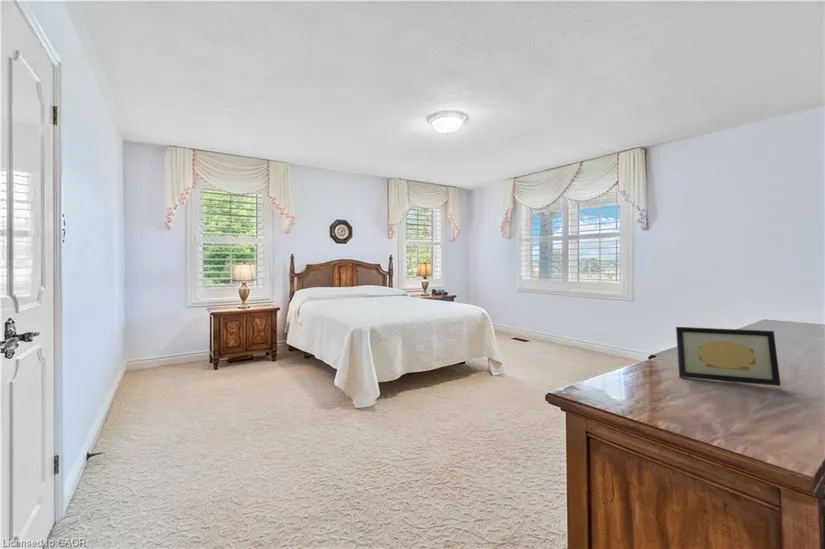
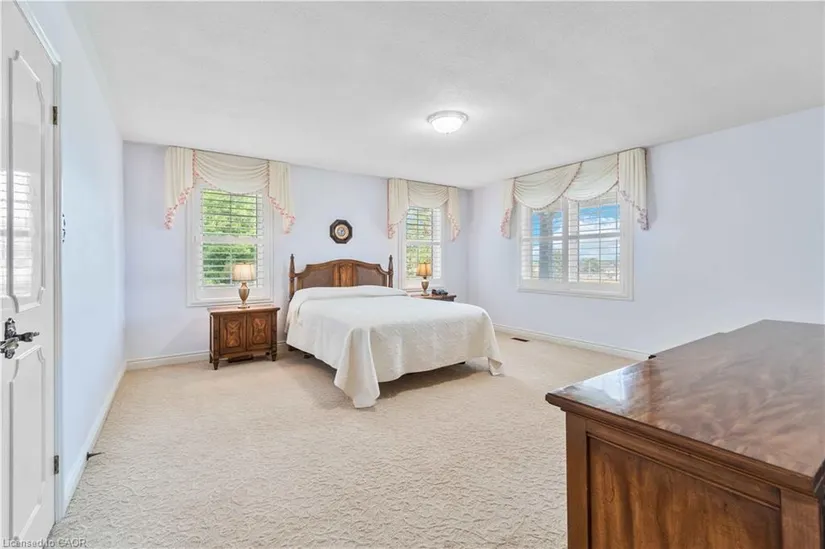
- picture frame (723, 353)
